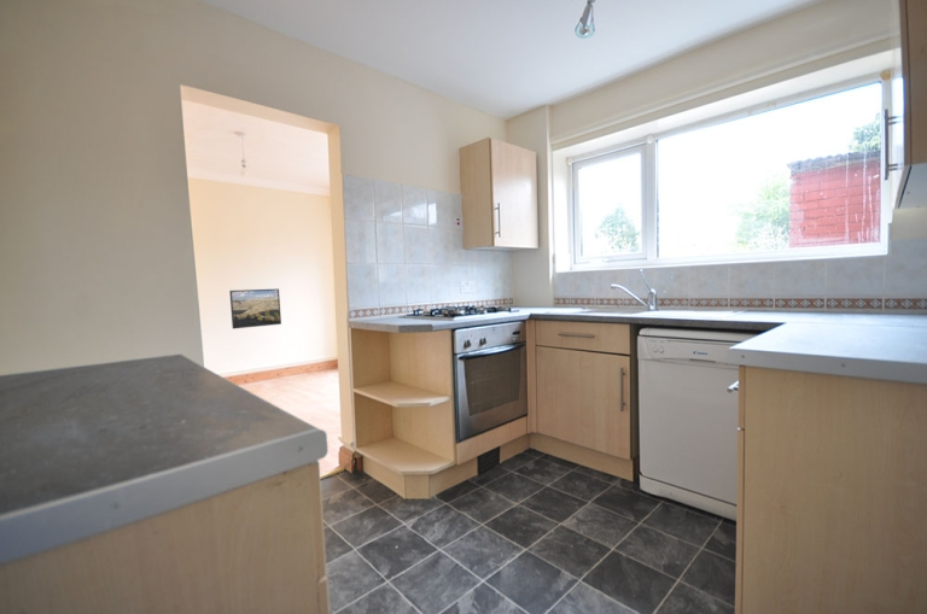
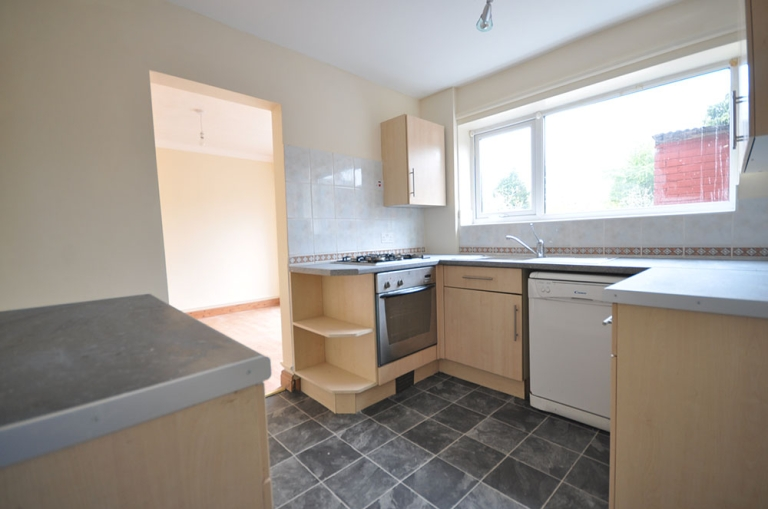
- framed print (256, 308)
